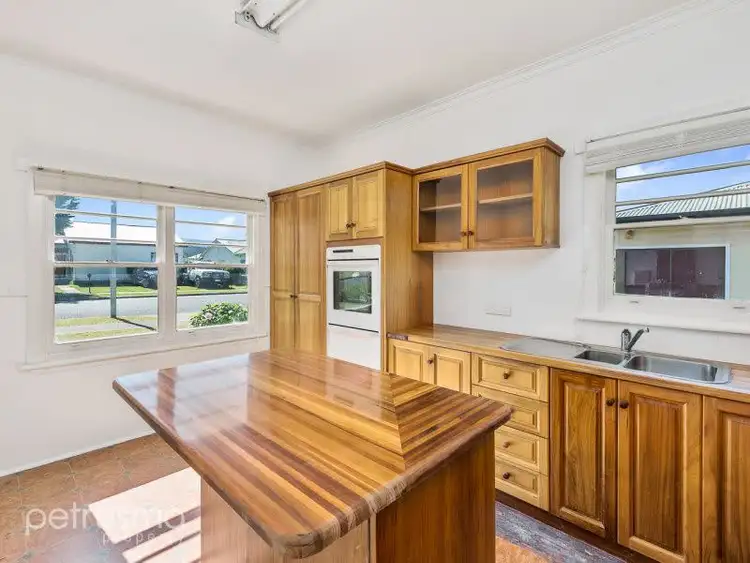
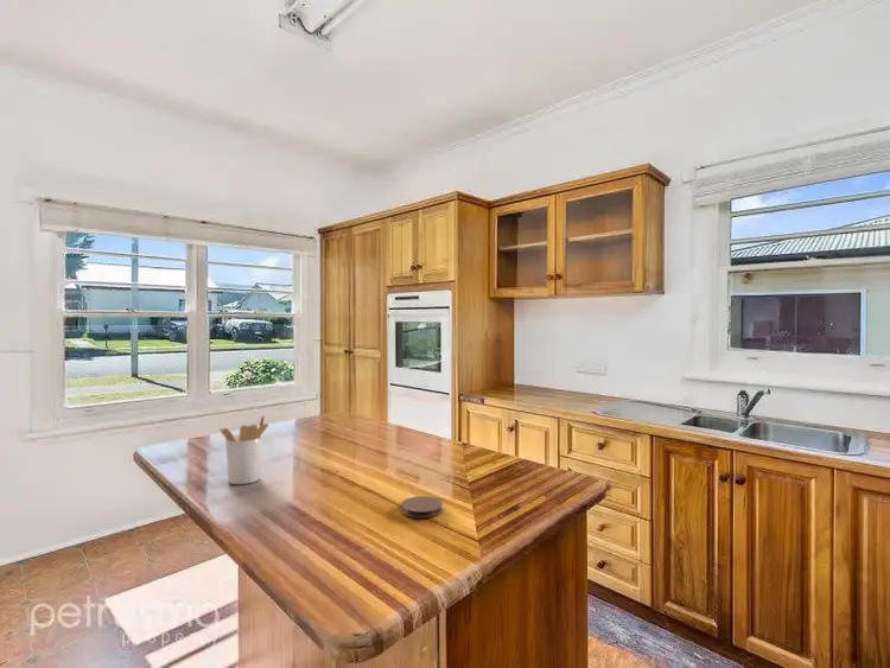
+ coaster (421, 505)
+ utensil holder (247, 450)
